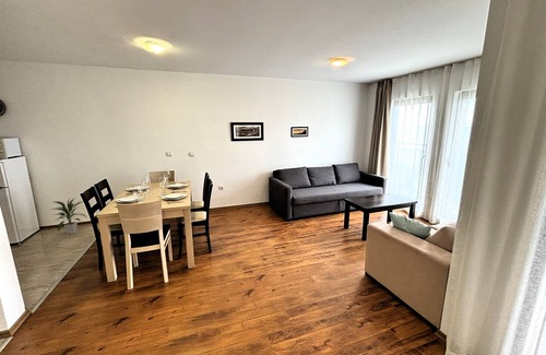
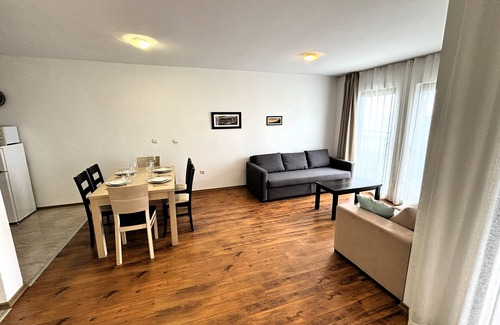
- indoor plant (67, 215)
